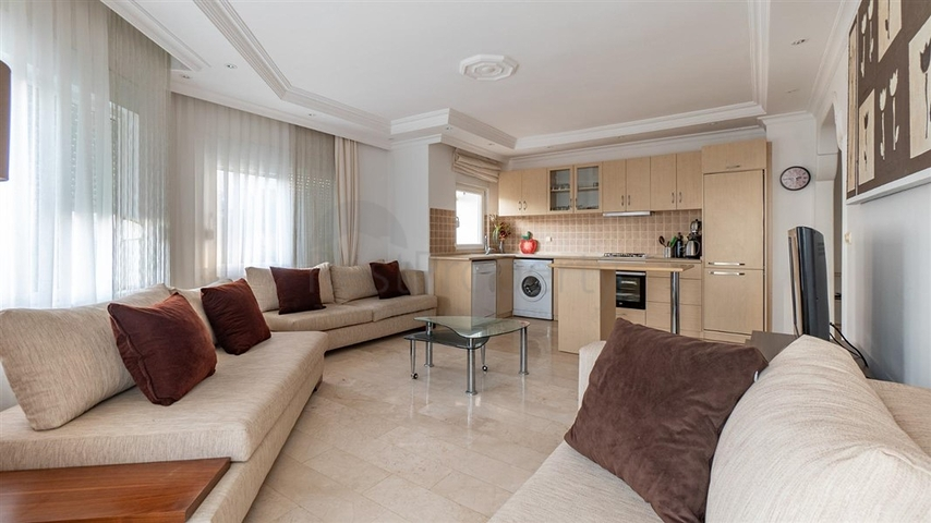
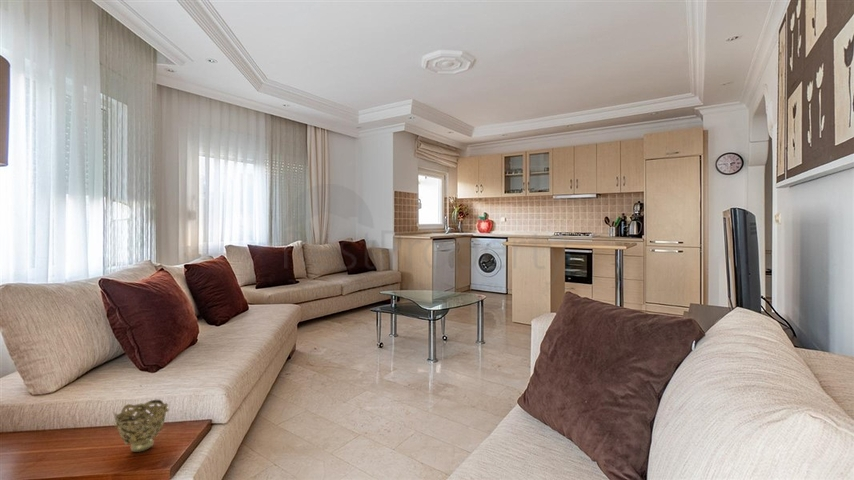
+ decorative bowl (142, 427)
